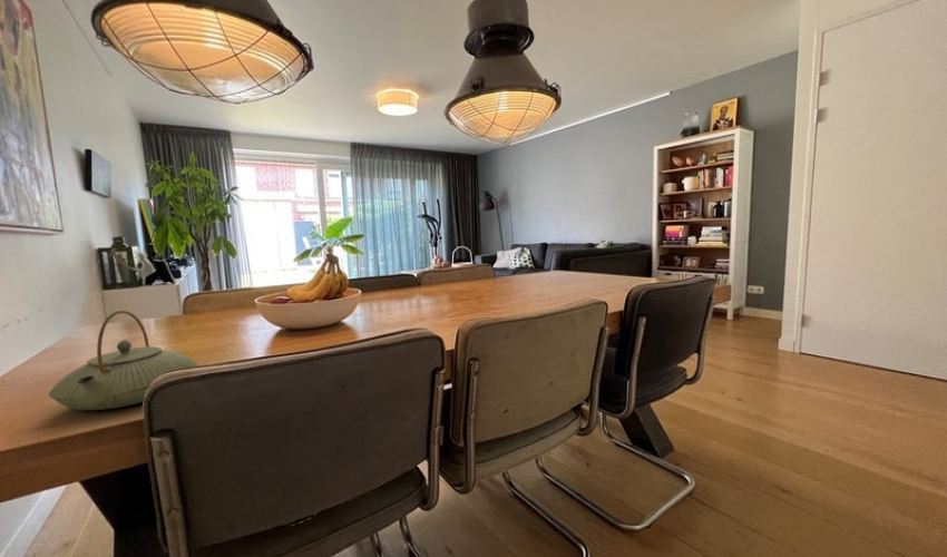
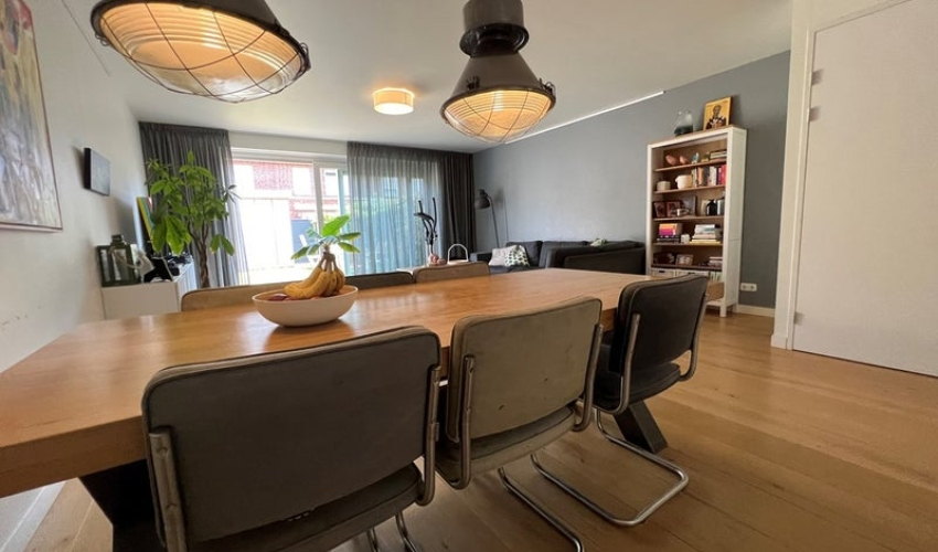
- teapot (121, 355)
